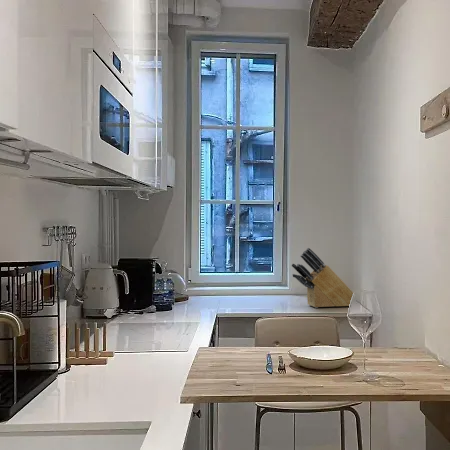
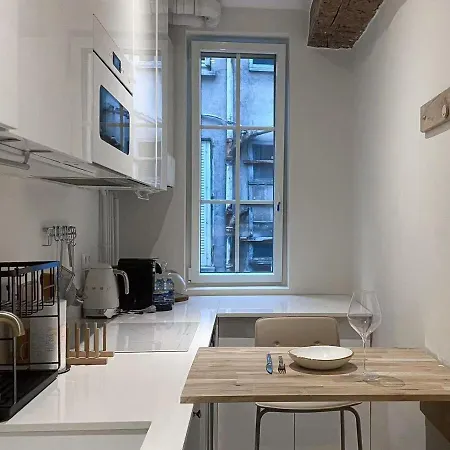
- knife block (325, 276)
